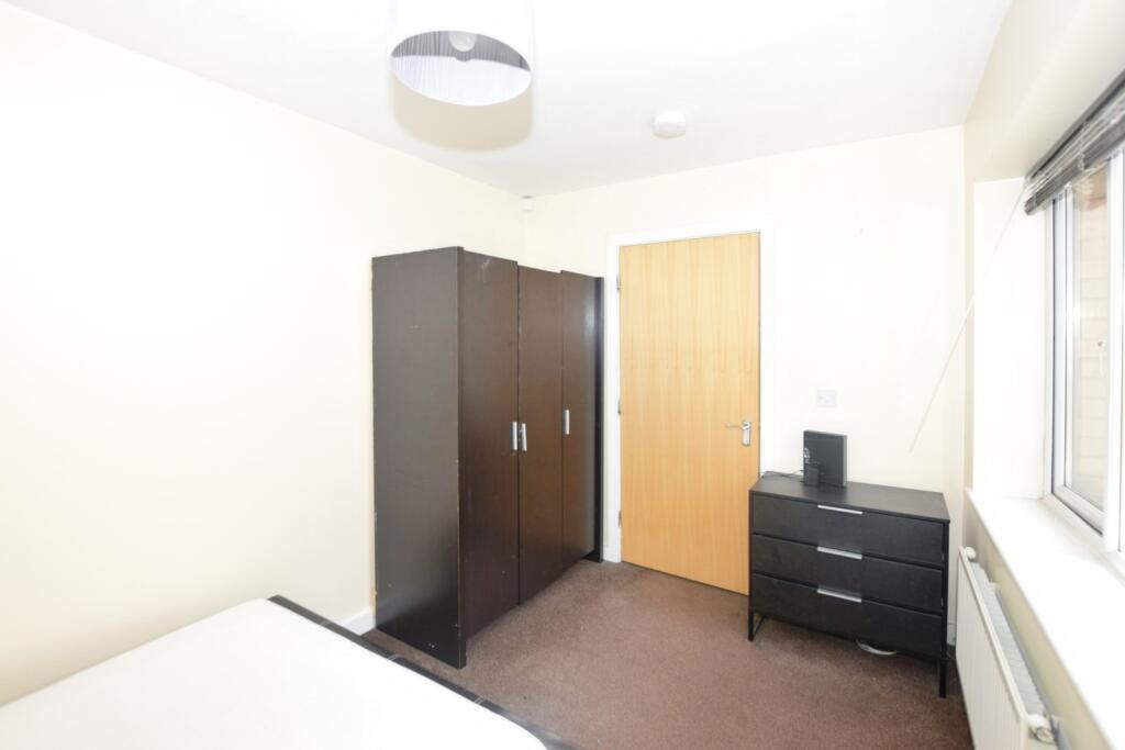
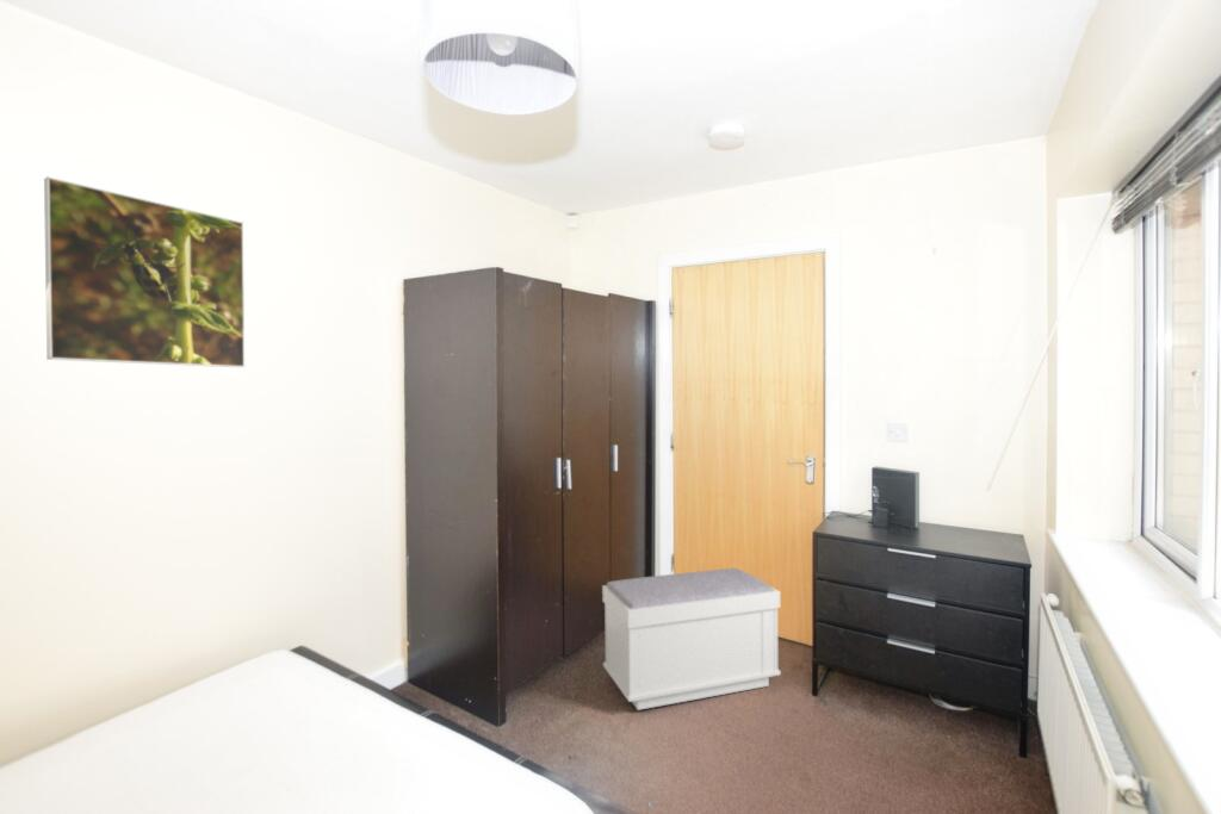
+ bench (689, 630)
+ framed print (155, 282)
